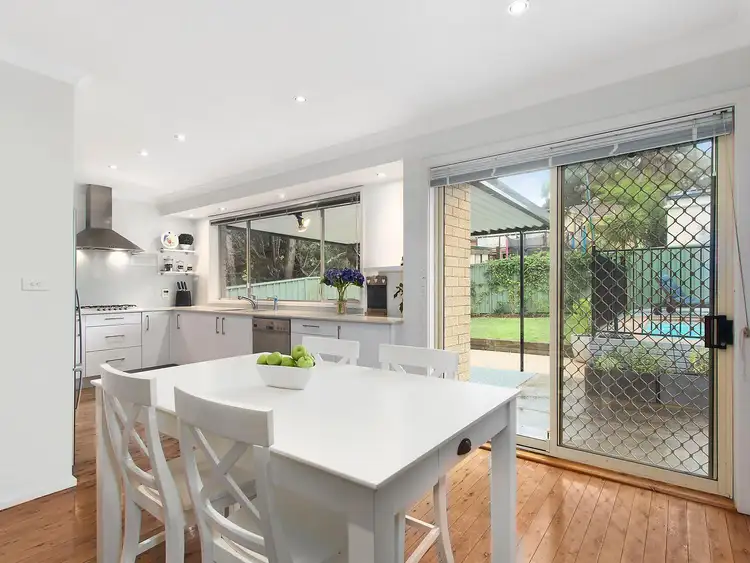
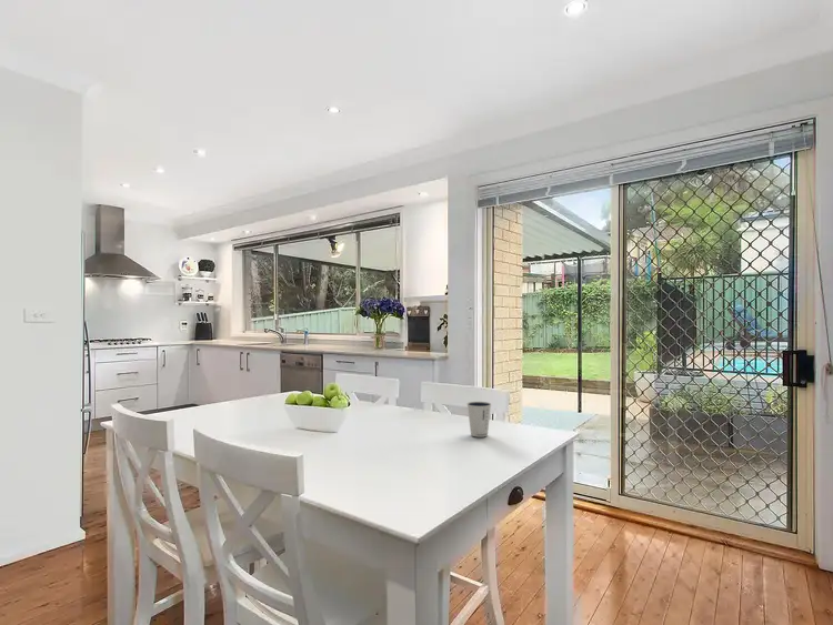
+ dixie cup (479, 419)
